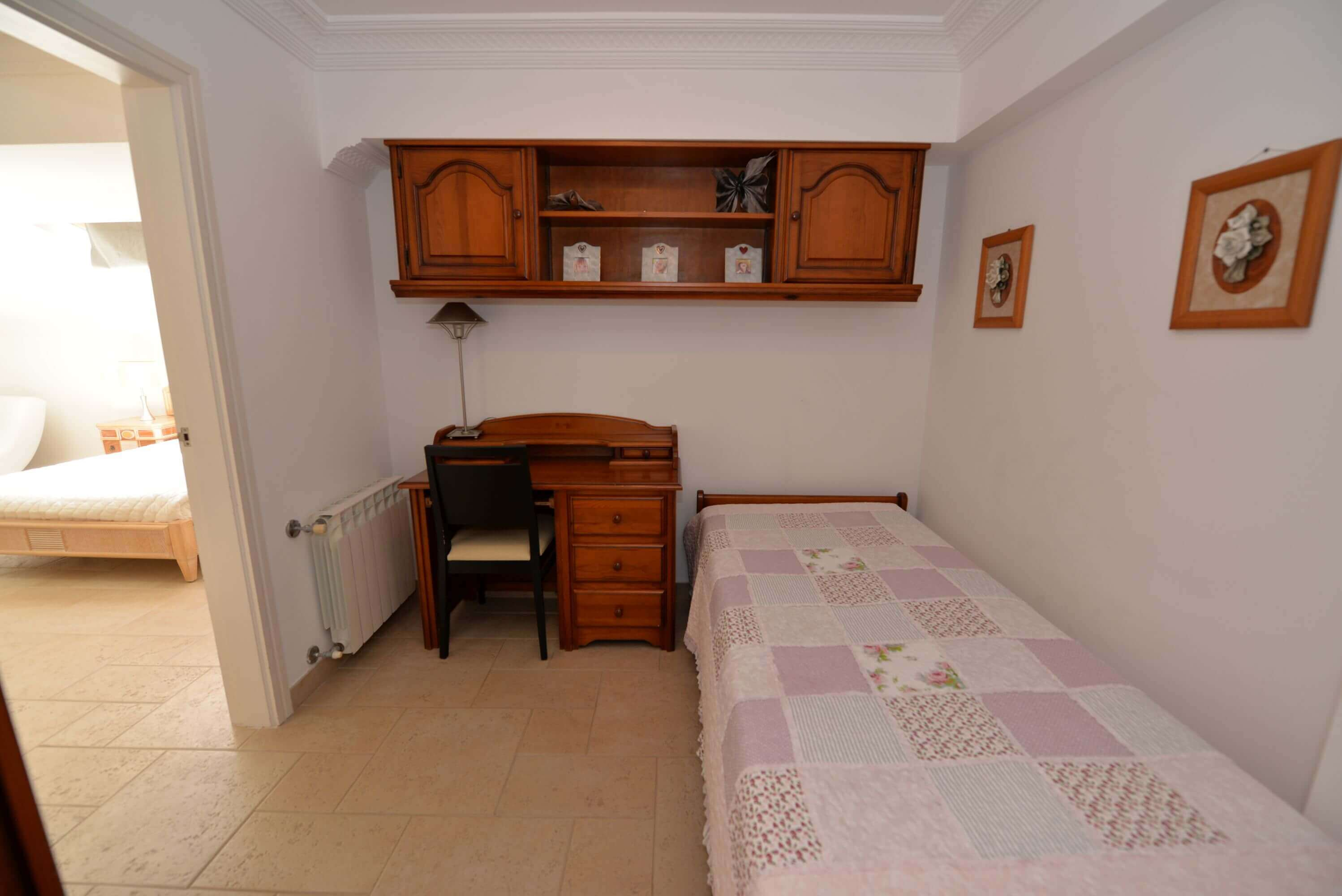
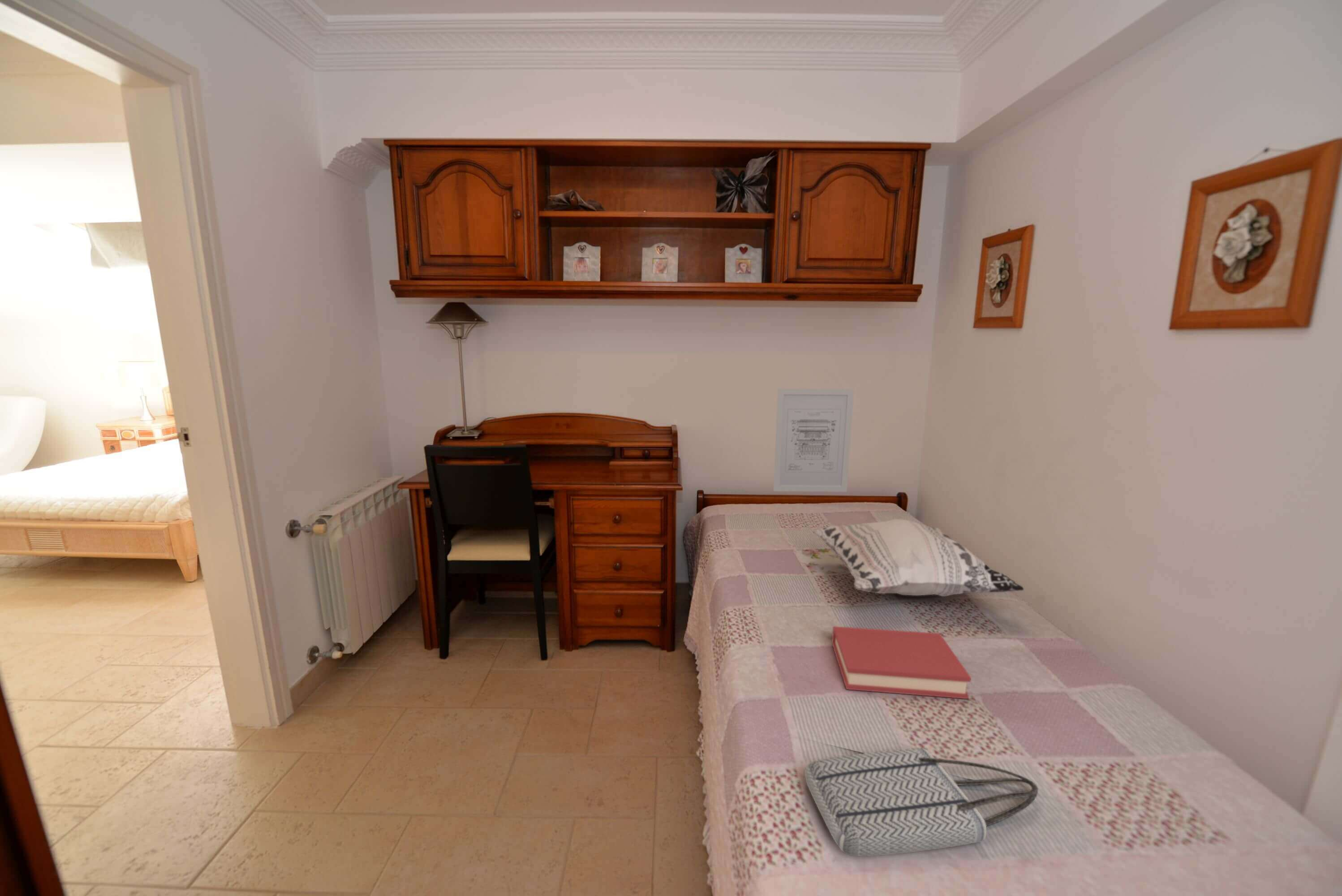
+ decorative pillow (905, 556)
+ hardback book (895, 659)
+ tote bag (928, 793)
+ wall art (813, 441)
